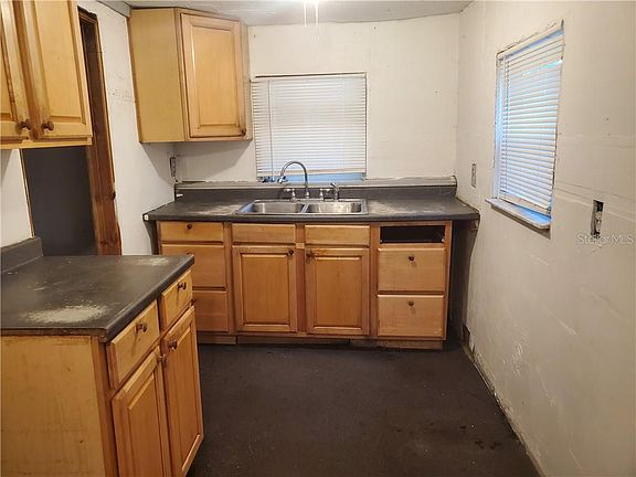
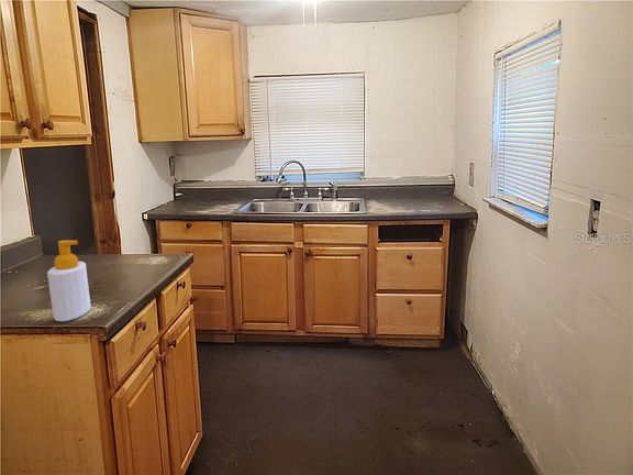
+ soap bottle (68, 277)
